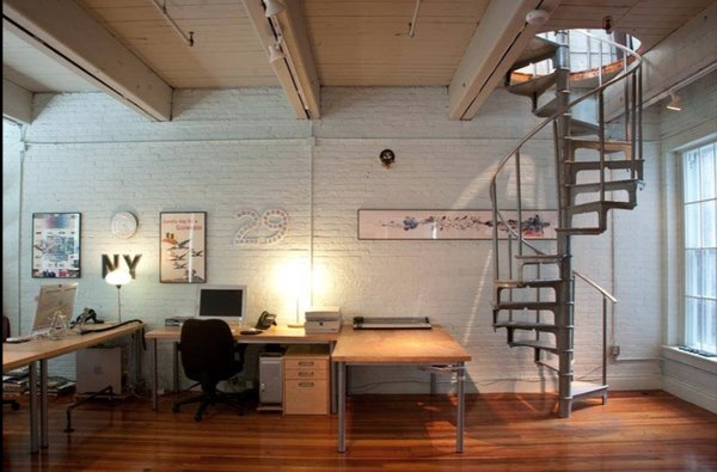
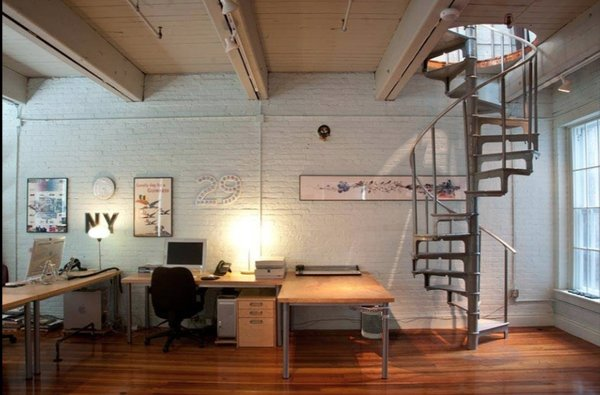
+ wastebasket (373, 322)
